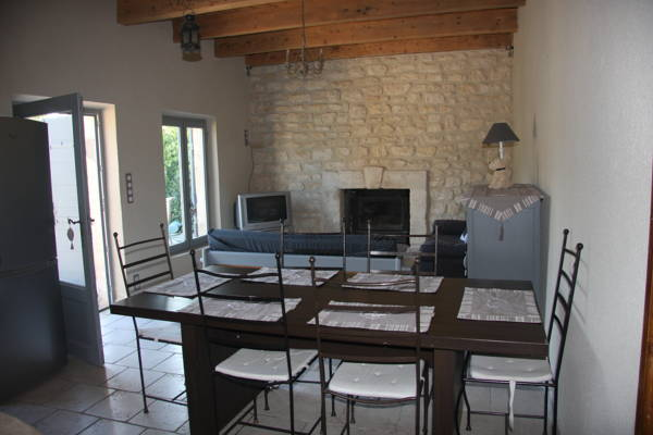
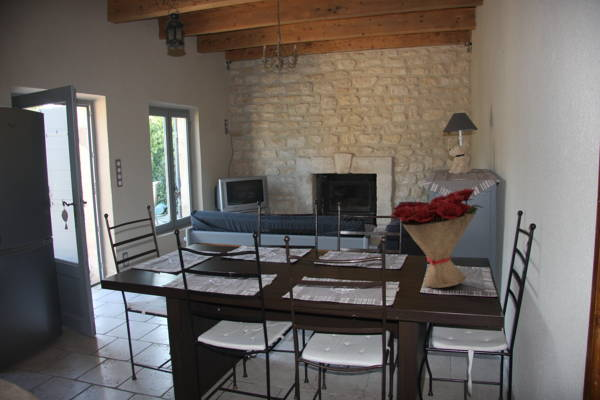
+ flower bouquet (435, 237)
